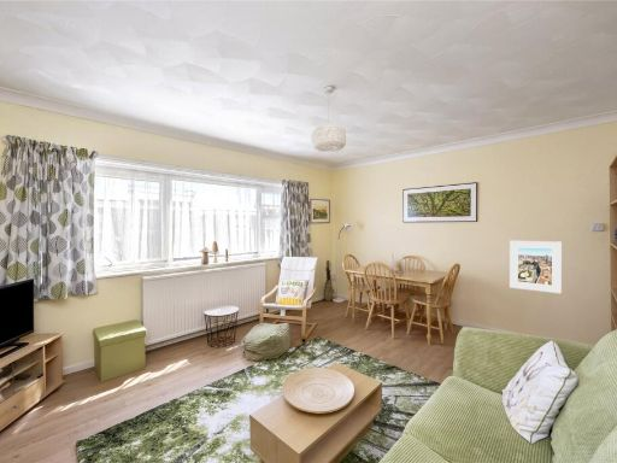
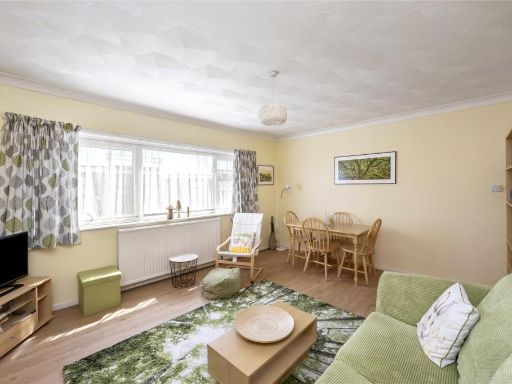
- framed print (534, 265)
